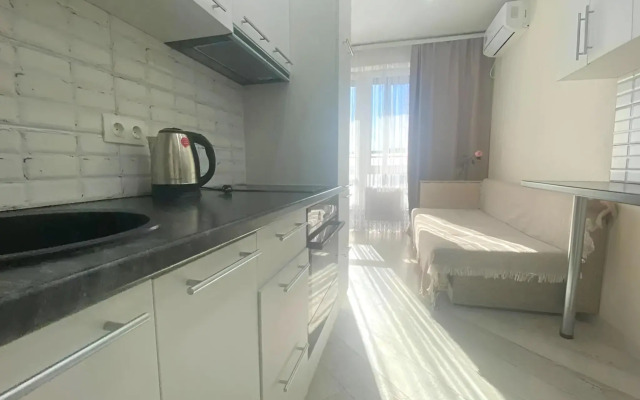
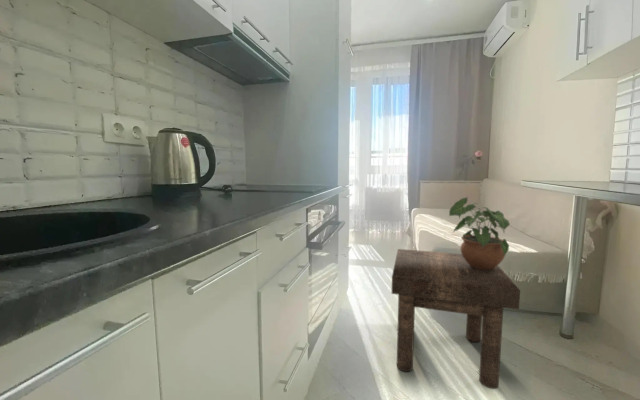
+ stool (444, 309)
+ potted plant (476, 232)
